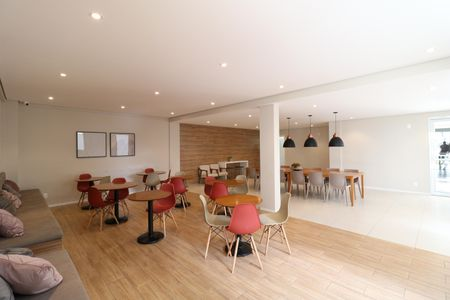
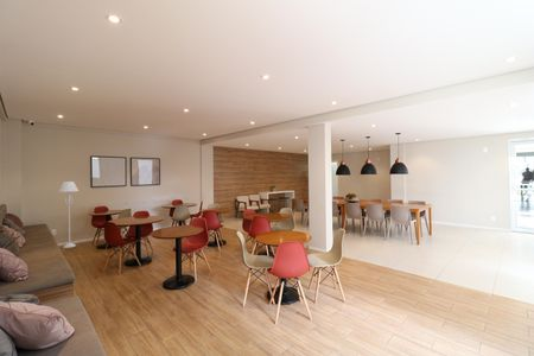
+ floor lamp (69, 214)
